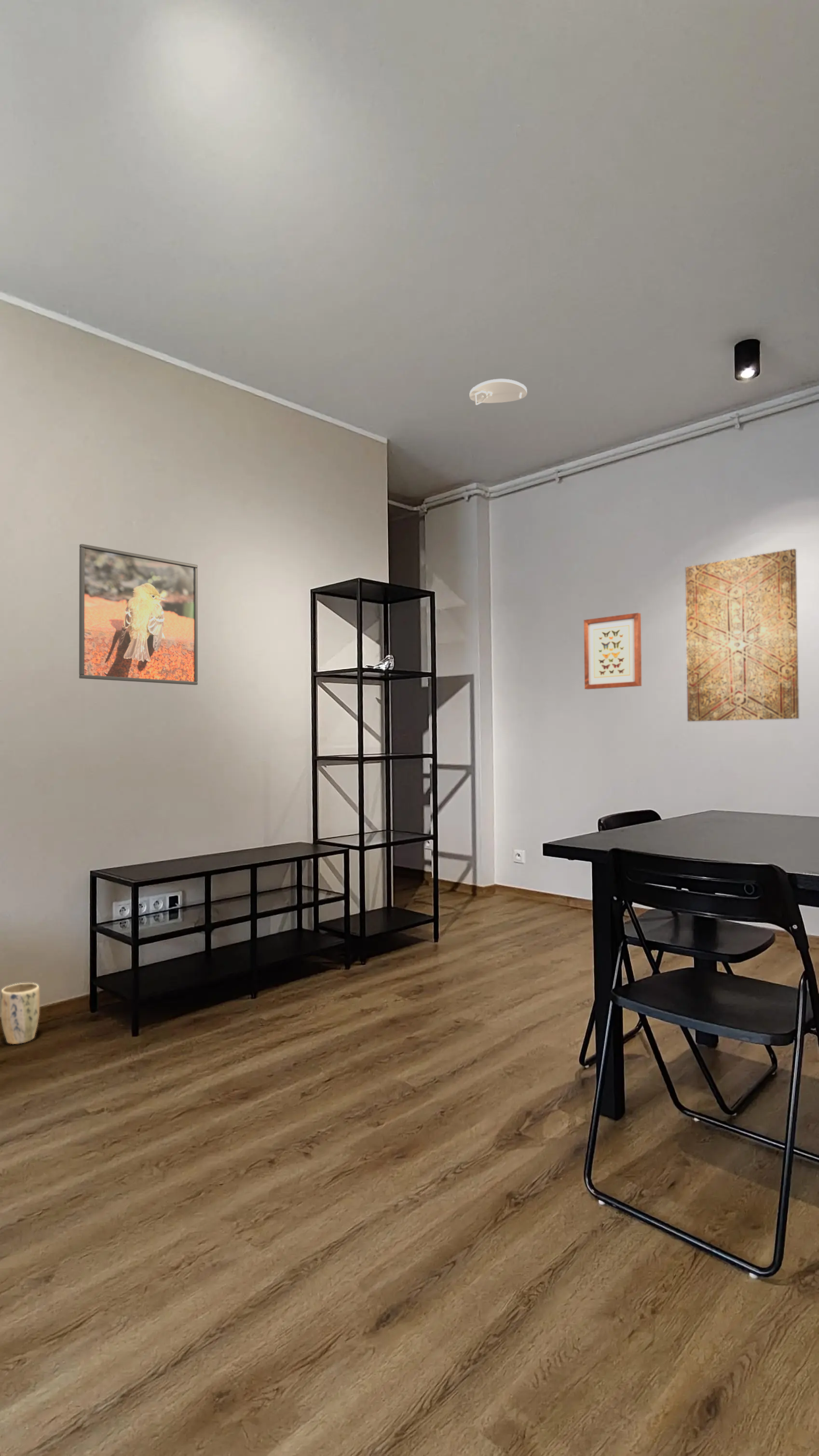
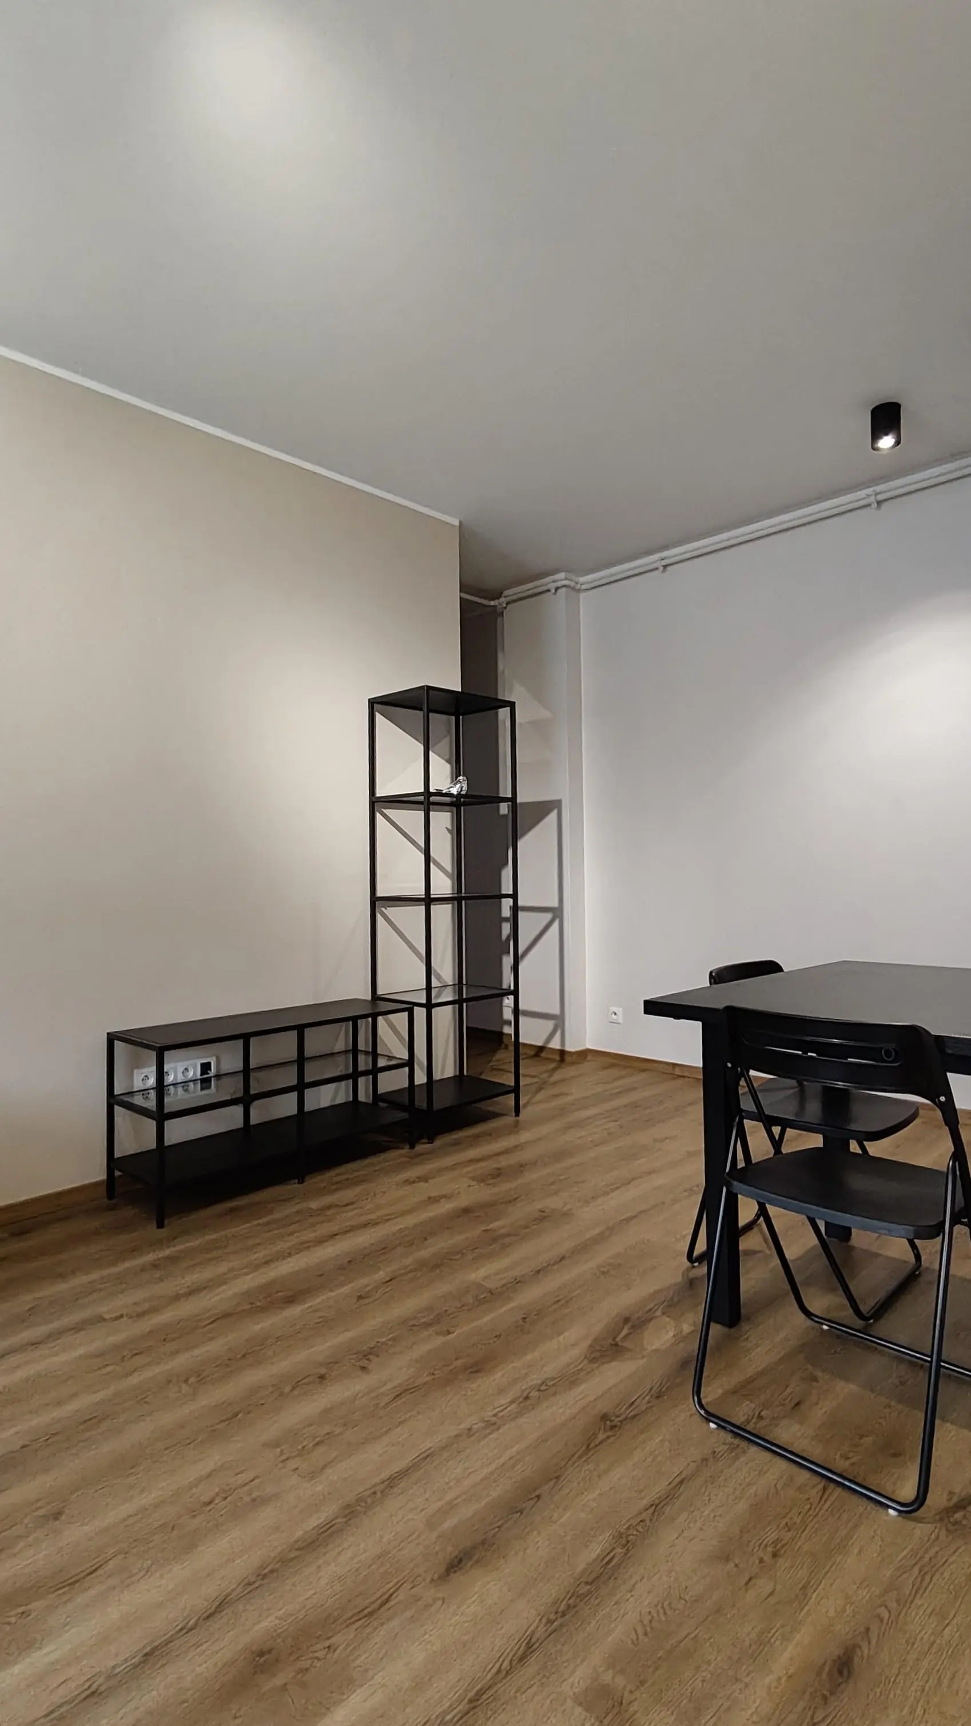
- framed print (141, 618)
- plant pot (20, 1013)
- smoke detector (498, 395)
- wall art (612, 652)
- wall art (739, 639)
